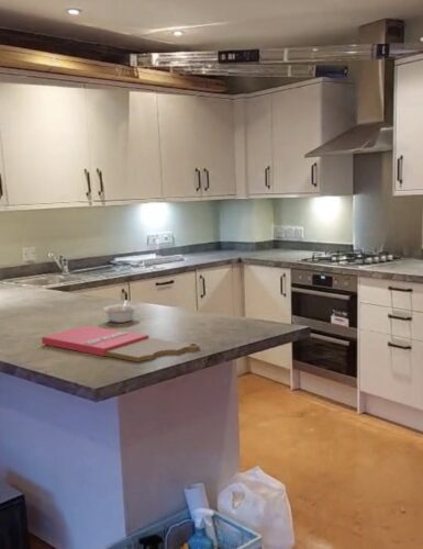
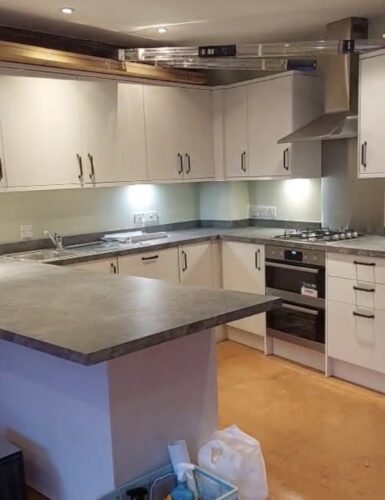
- cutting board (119, 341)
- legume (120, 312)
